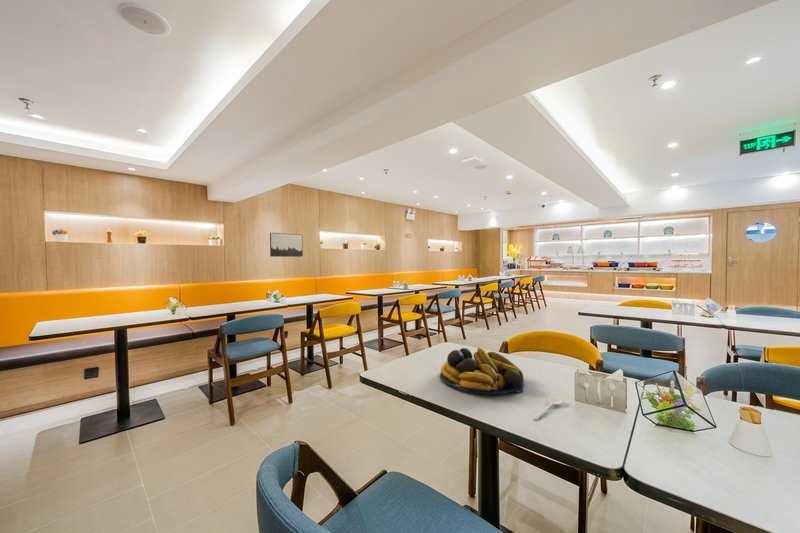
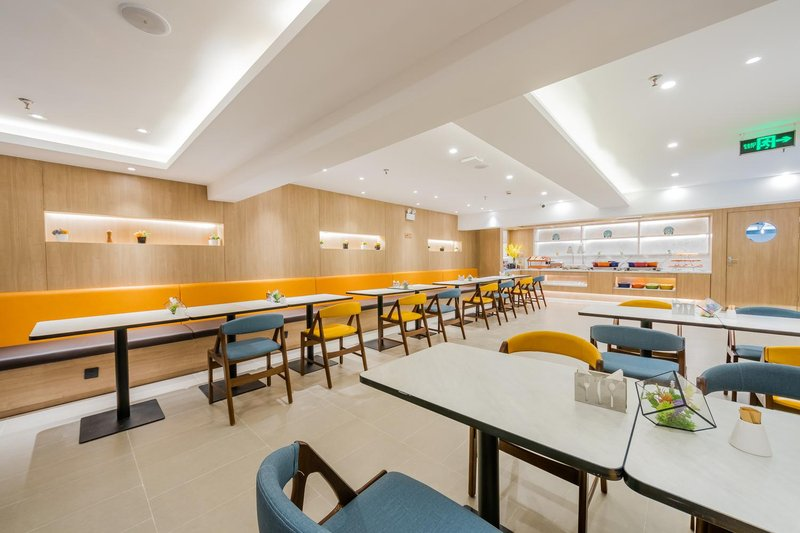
- fruit bowl (480, 364)
- stirrer (547, 407)
- wall art (286, 245)
